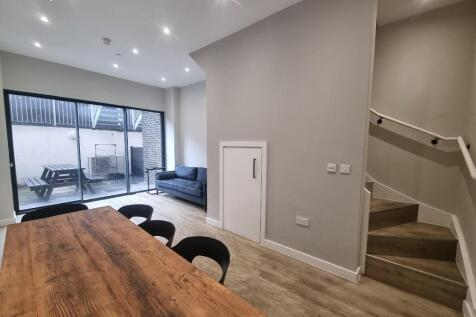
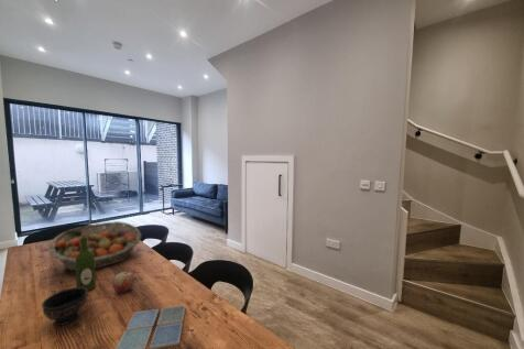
+ fruit basket (99, 243)
+ apple (123, 281)
+ drink coaster (155, 328)
+ bowl (65, 307)
+ wine bottle (85, 261)
